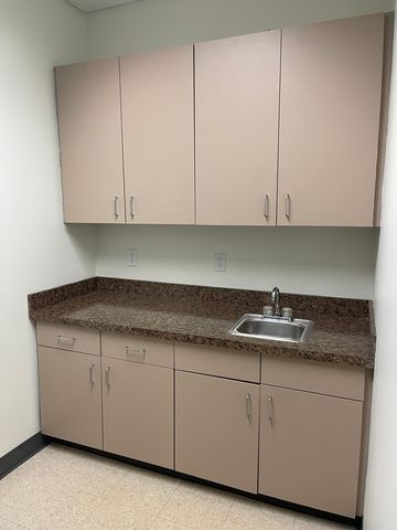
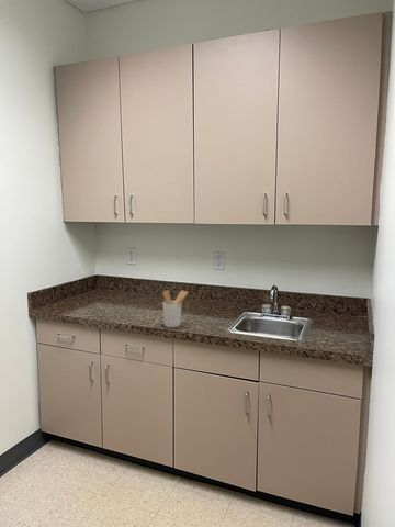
+ utensil holder (176, 307)
